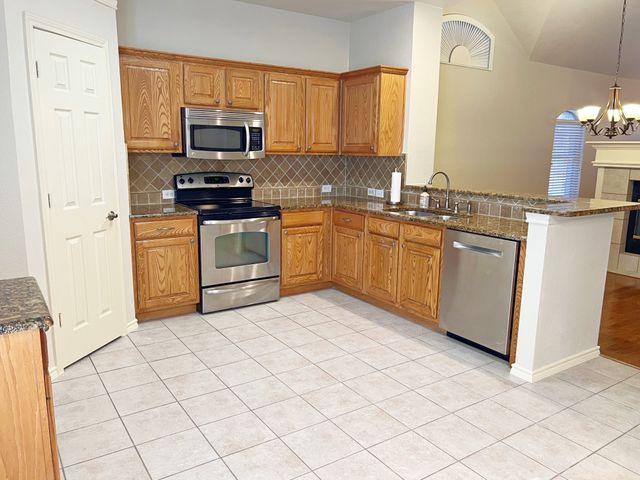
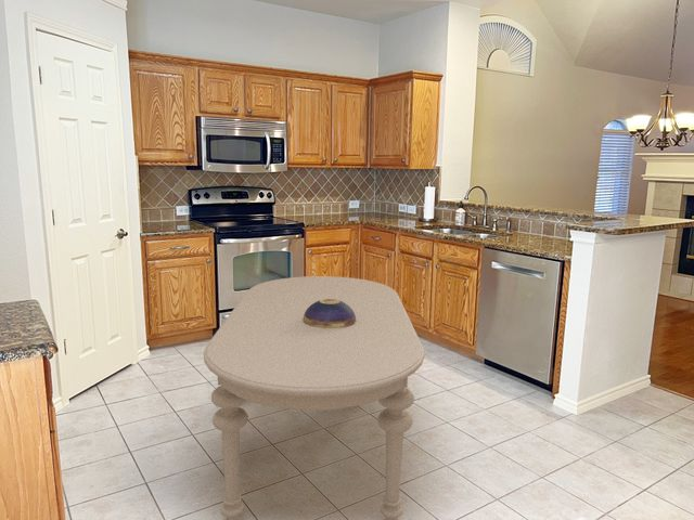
+ decorative bowl (330, 310)
+ dining table (319, 379)
